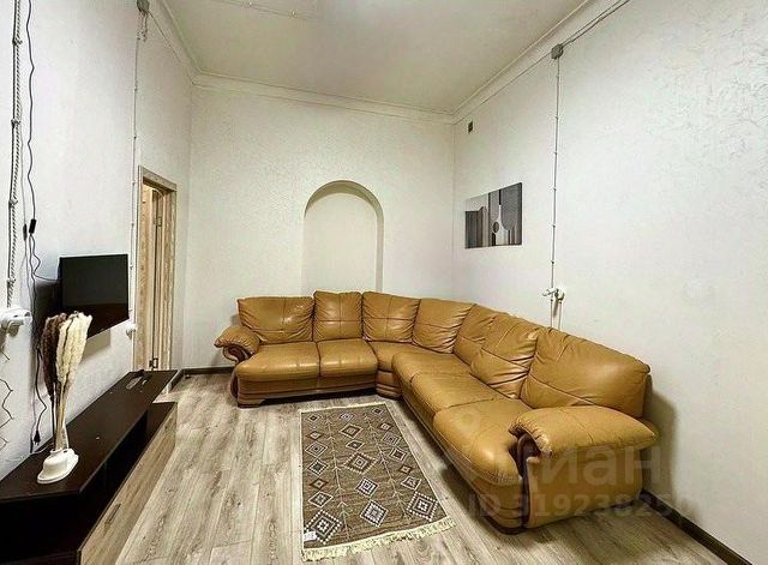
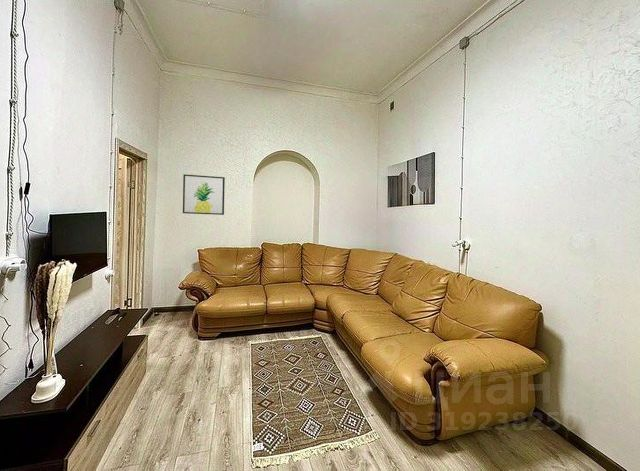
+ wall art (204, 195)
